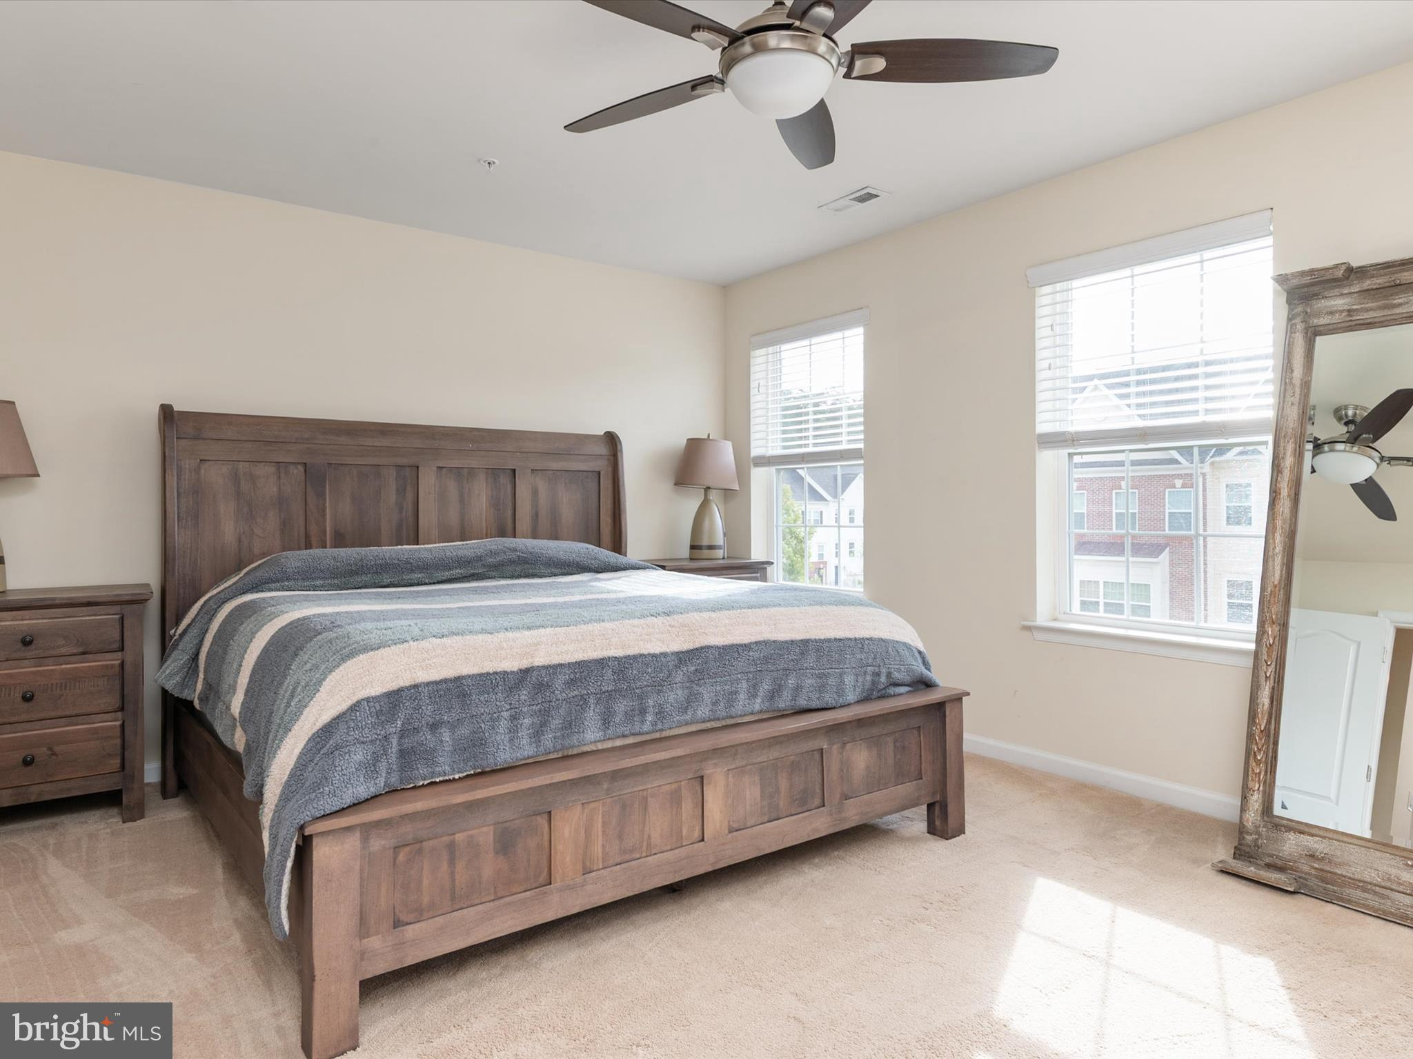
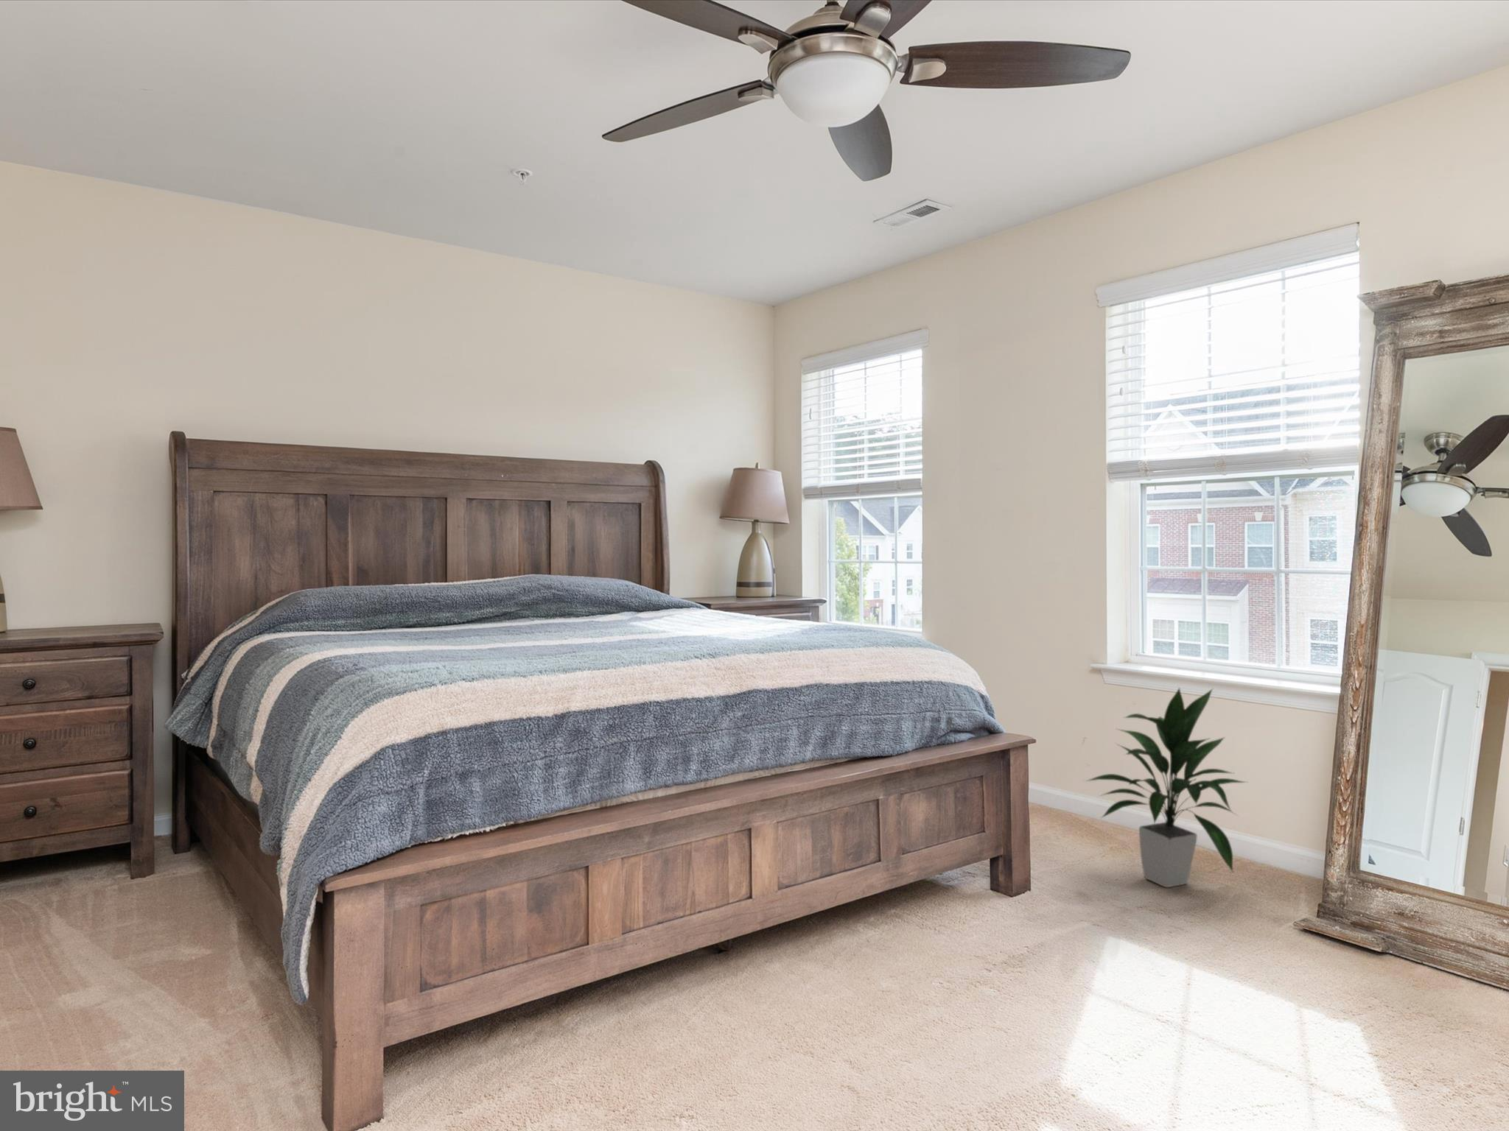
+ indoor plant (1173, 788)
